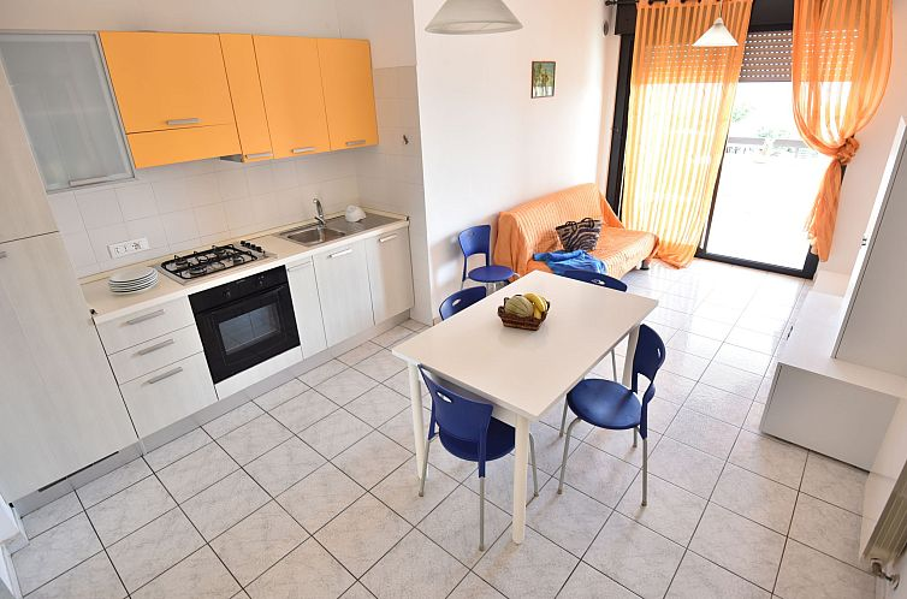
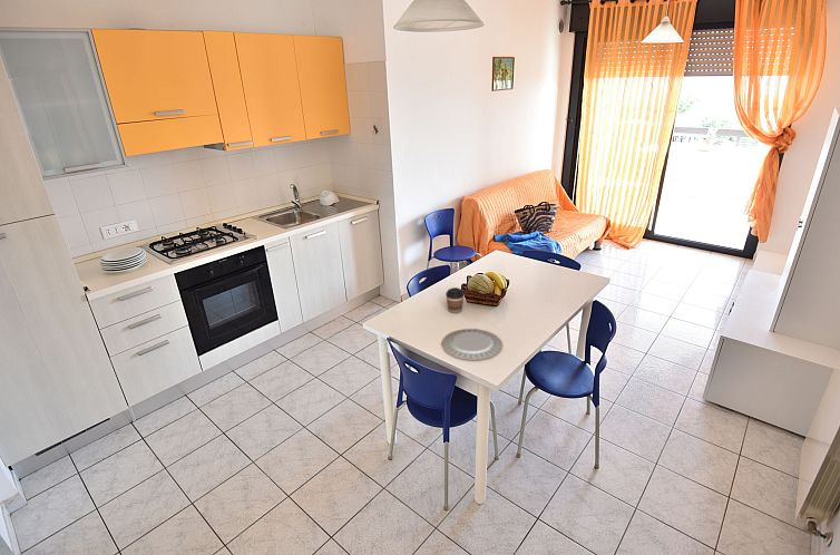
+ coffee cup (455, 299)
+ chinaware (471, 342)
